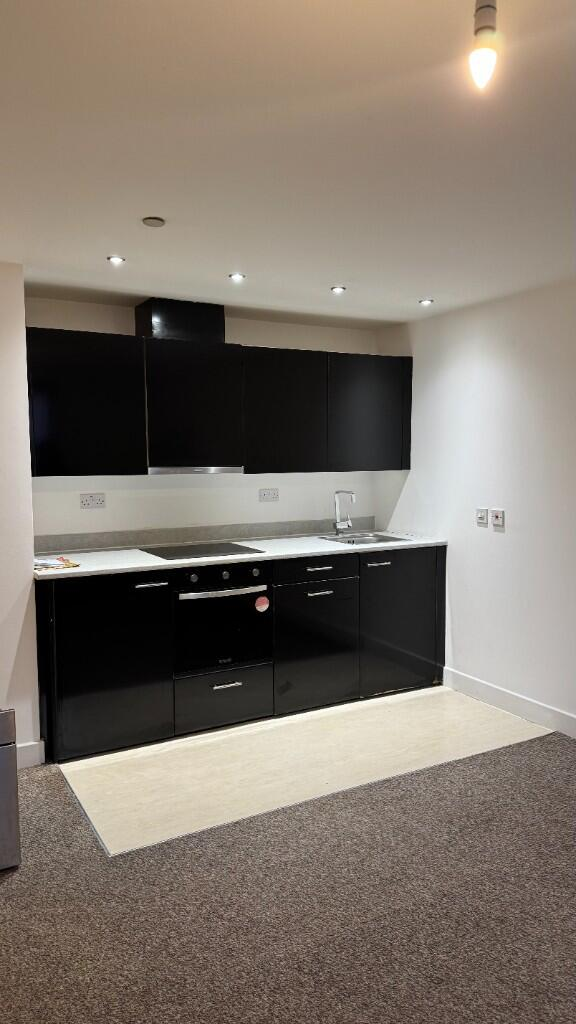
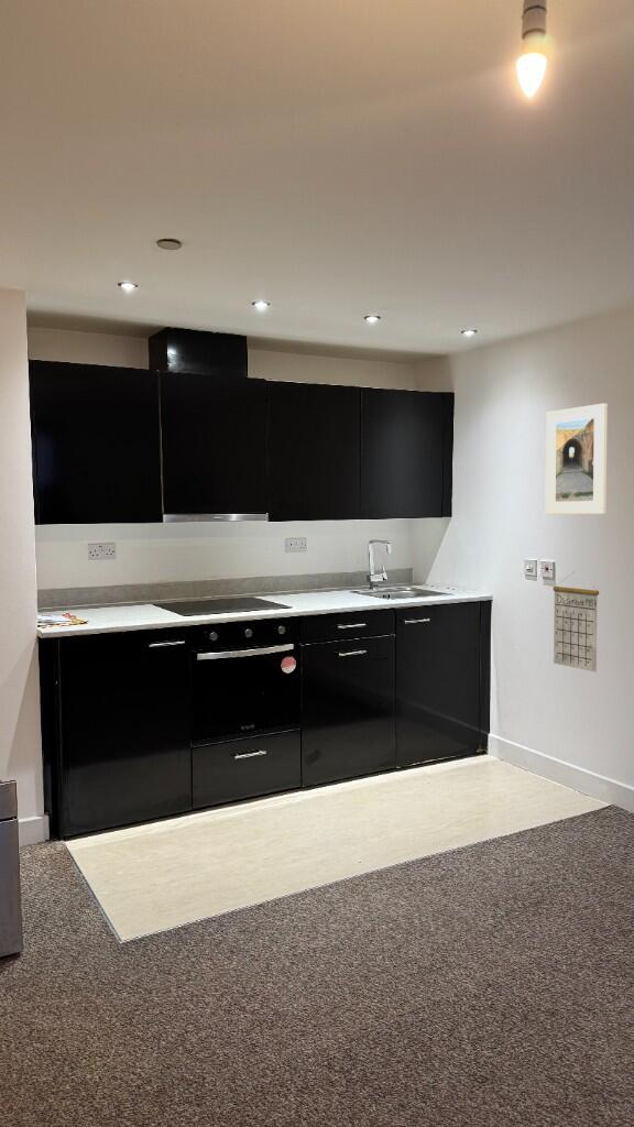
+ calendar (575, 619)
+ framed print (575, 461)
